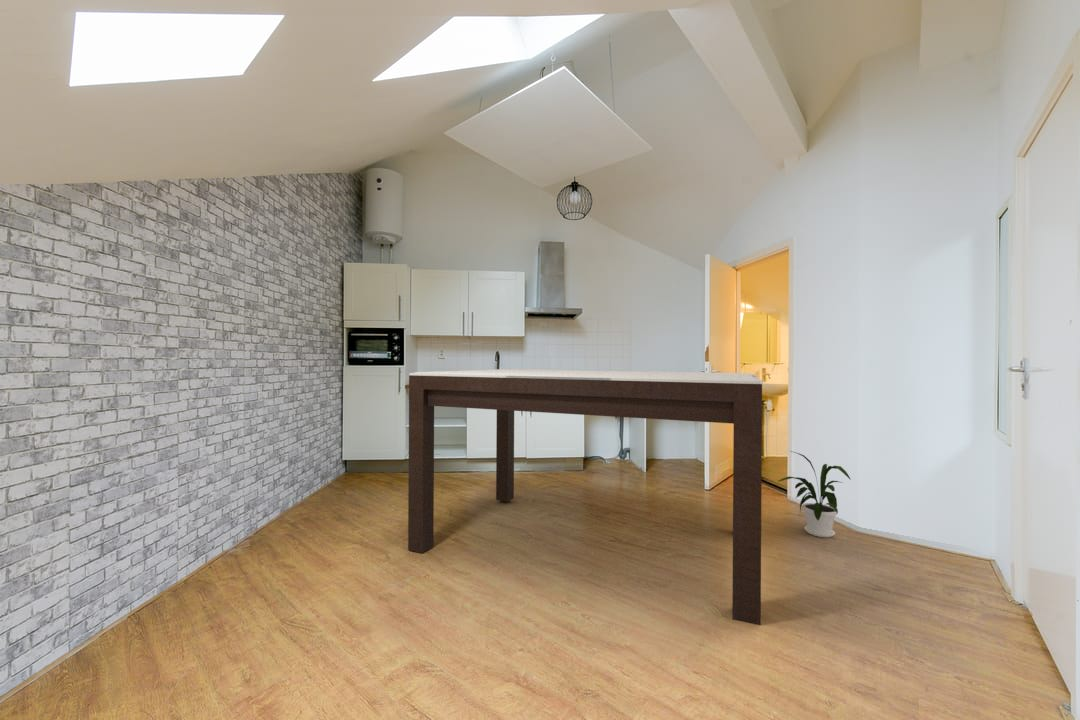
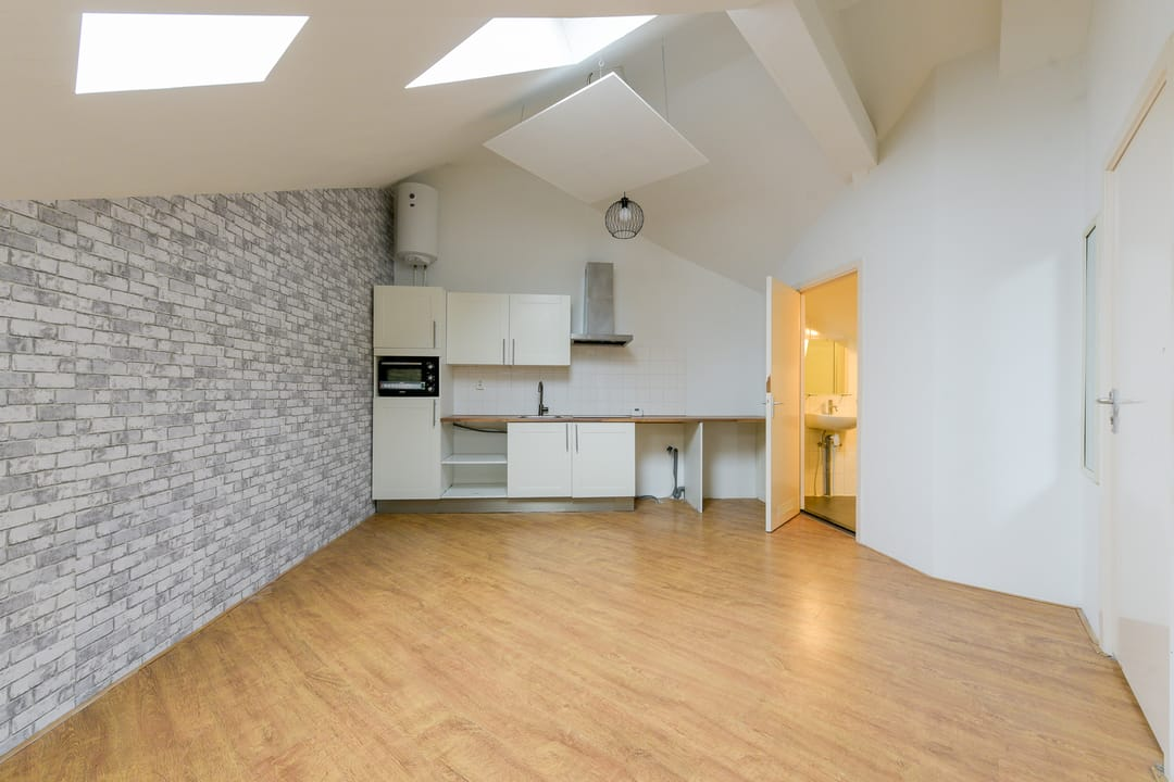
- dining table (595, 415)
- house plant (815, 493)
